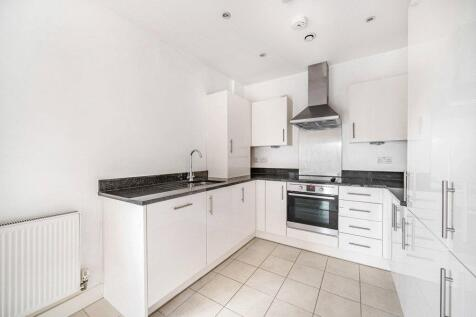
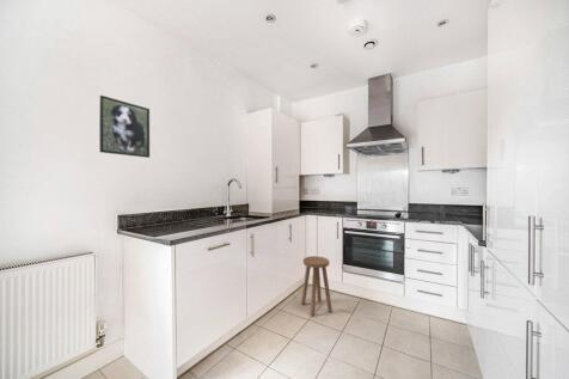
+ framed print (126, 128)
+ stool (316, 283)
